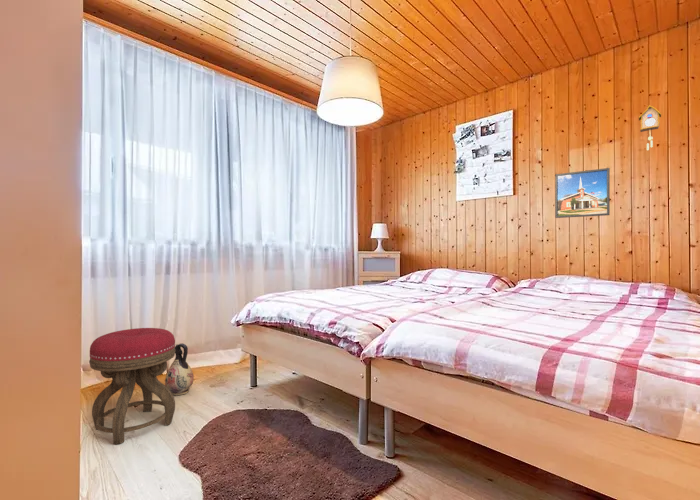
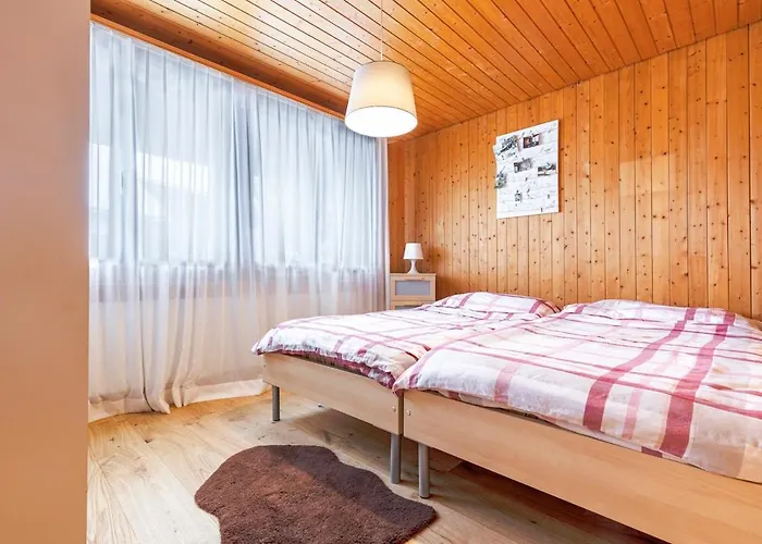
- stool (134, 379)
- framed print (581, 194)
- cuckoo clock (649, 128)
- ceramic jug (180, 367)
